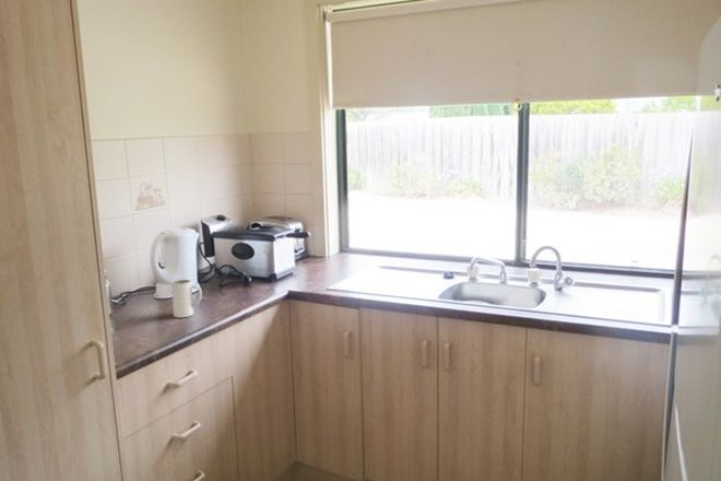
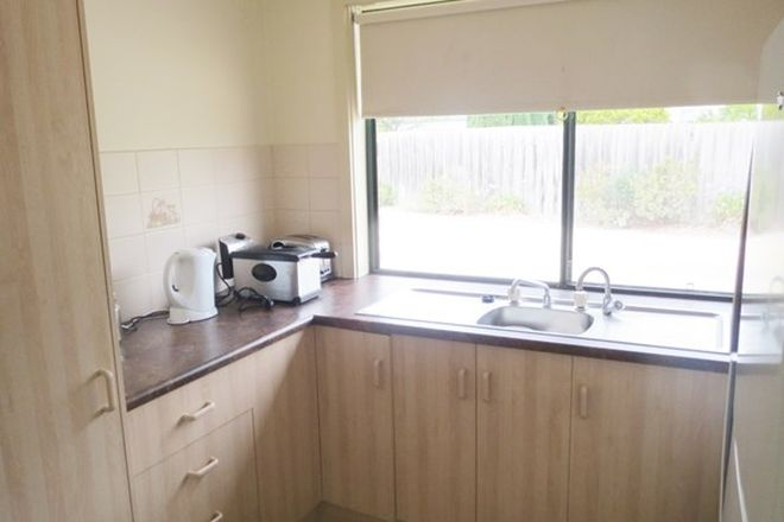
- mug (187, 297)
